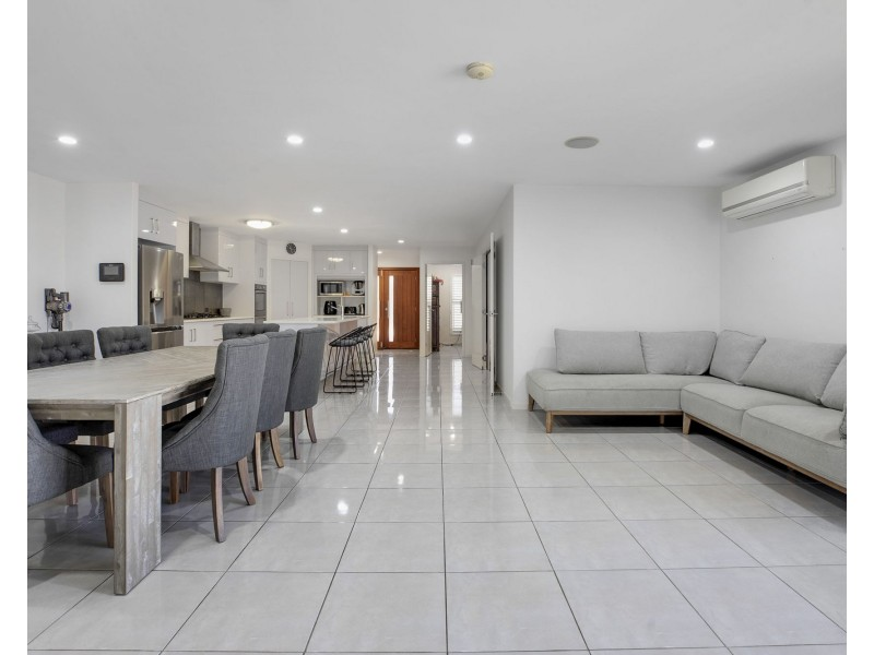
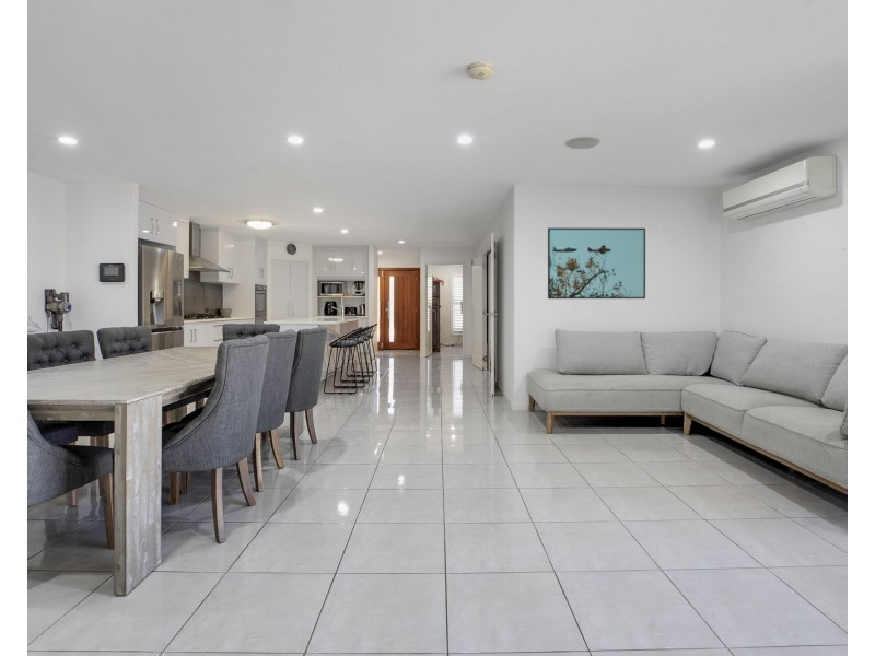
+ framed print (596, 262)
